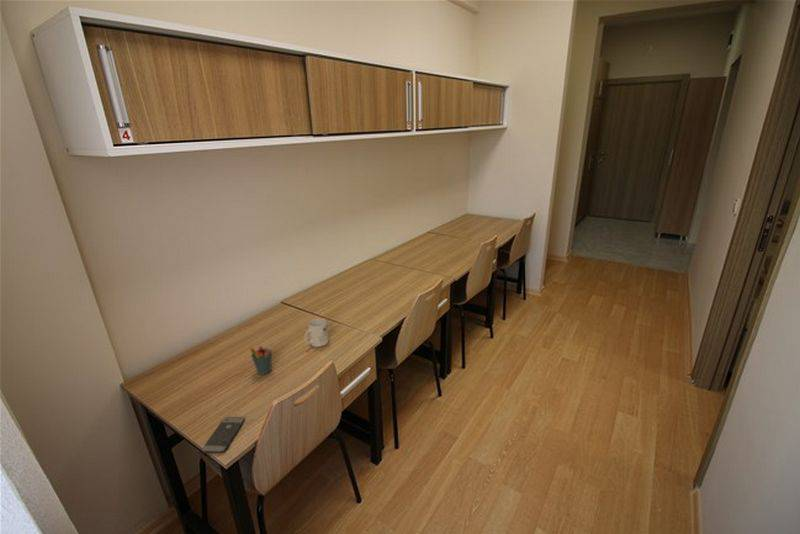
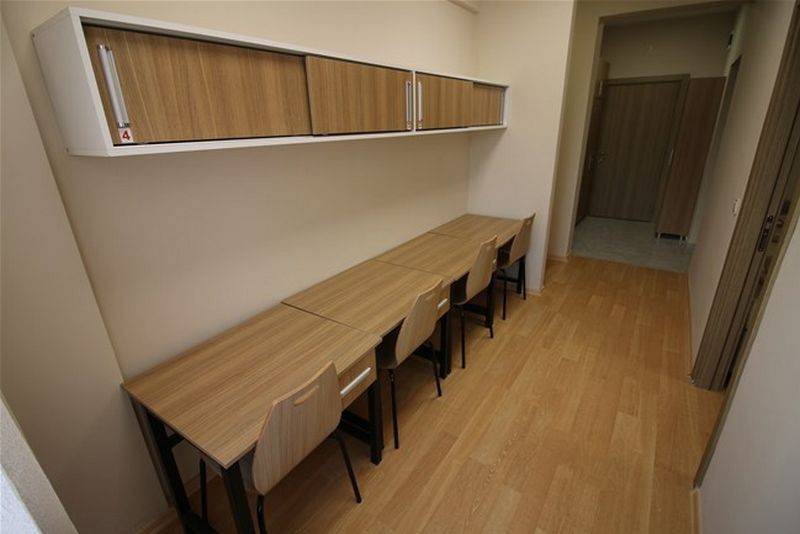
- smartphone (224, 434)
- mug (315, 333)
- pen holder (262, 357)
